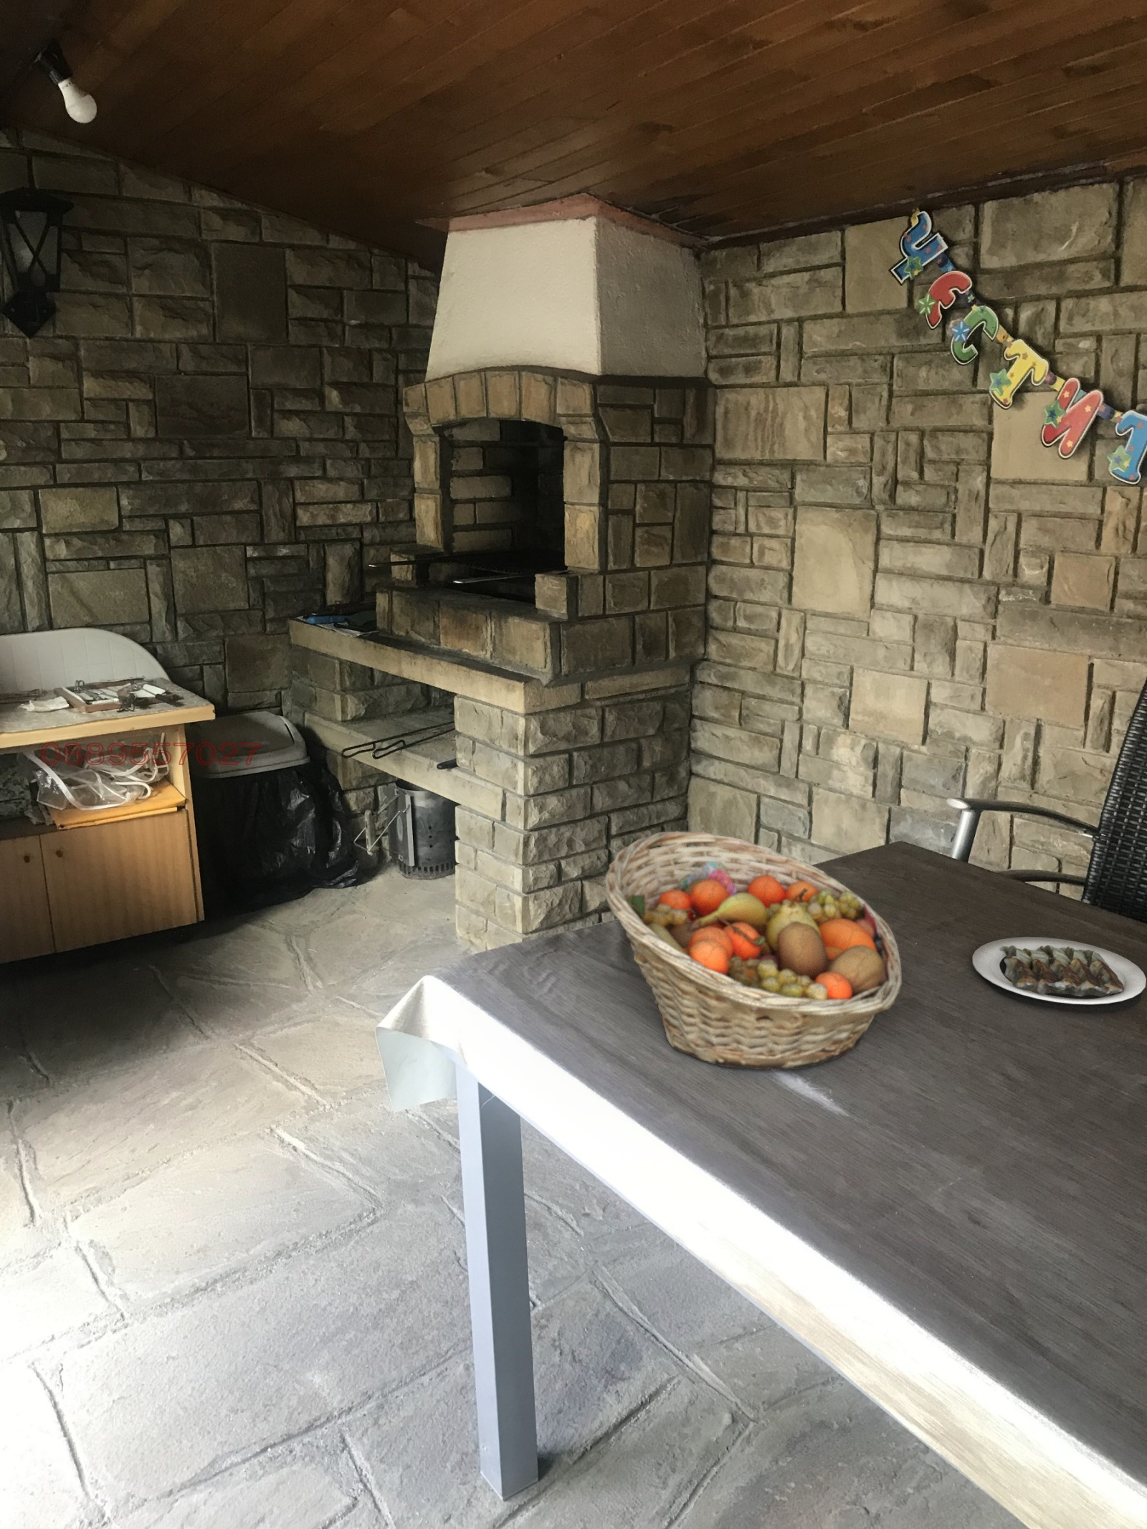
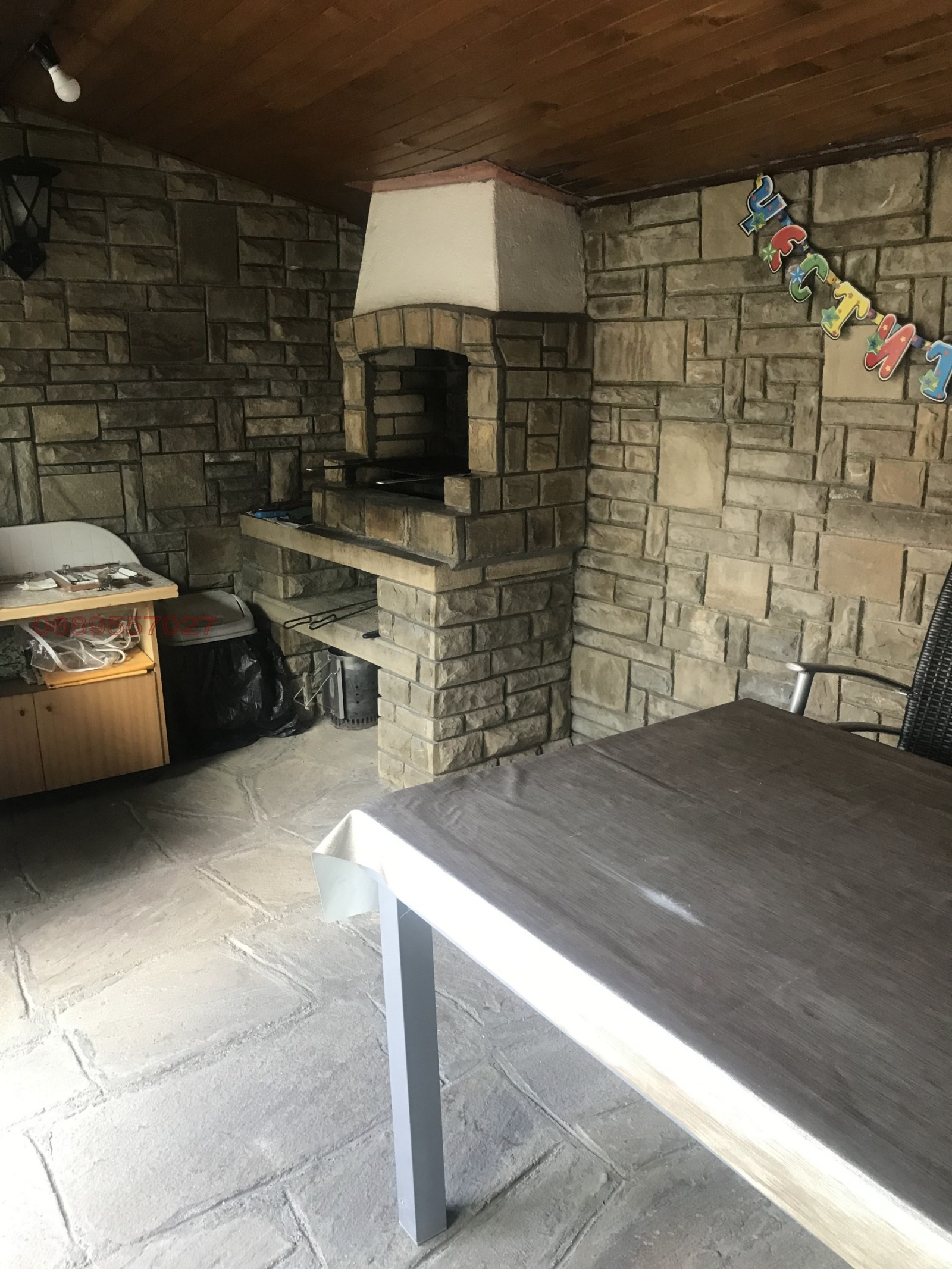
- plate (1058, 968)
- fruit basket (753, 939)
